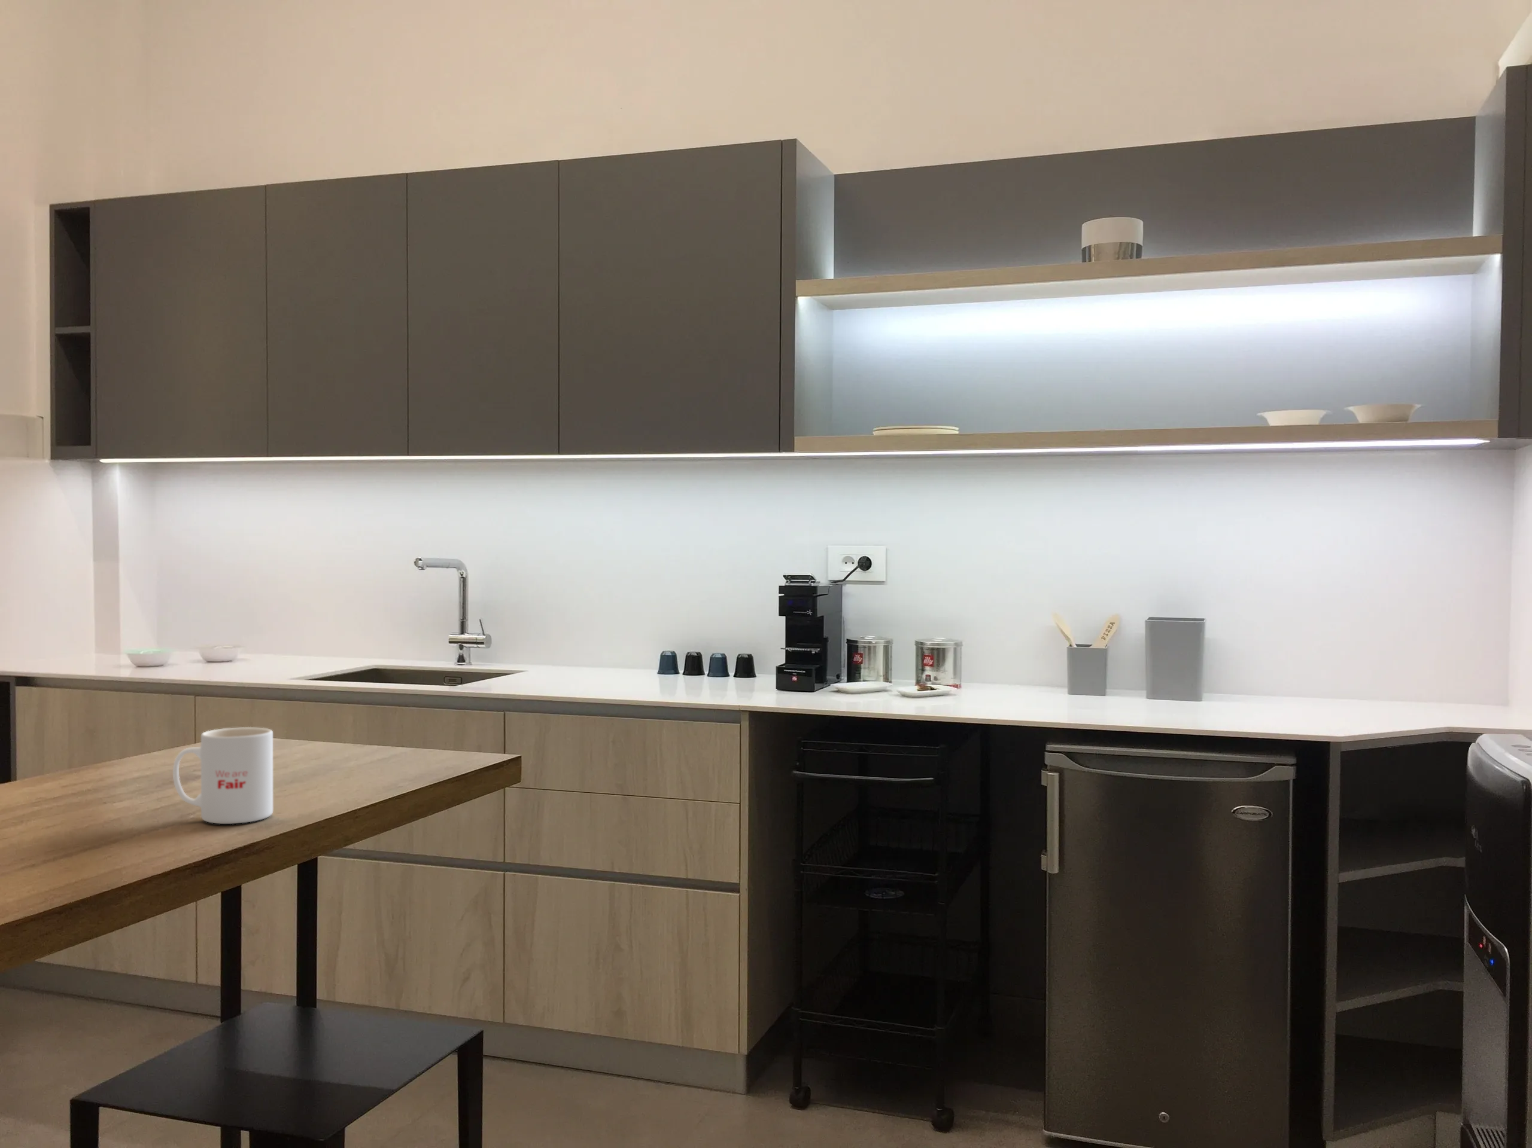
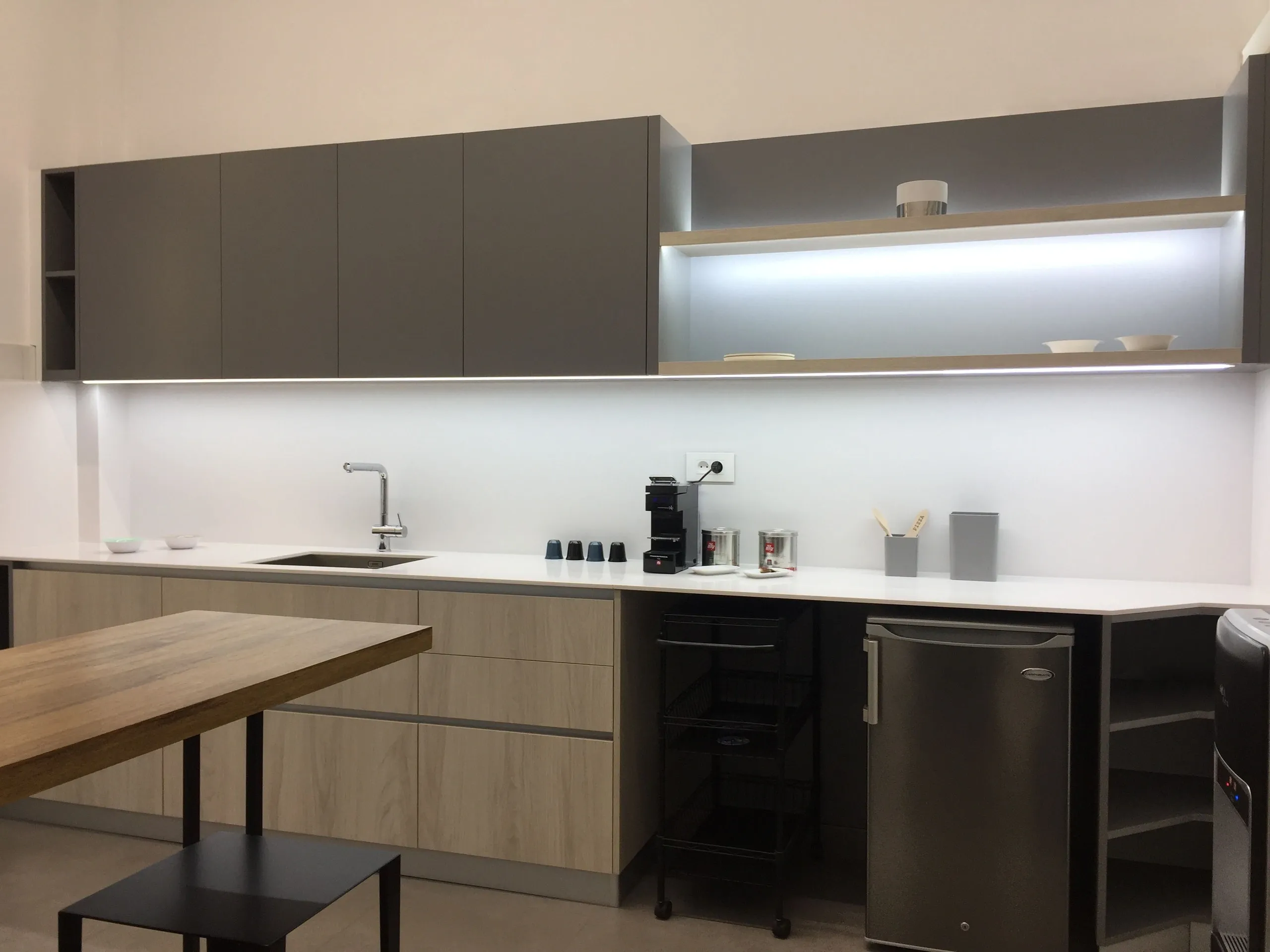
- mug (223, 775)
